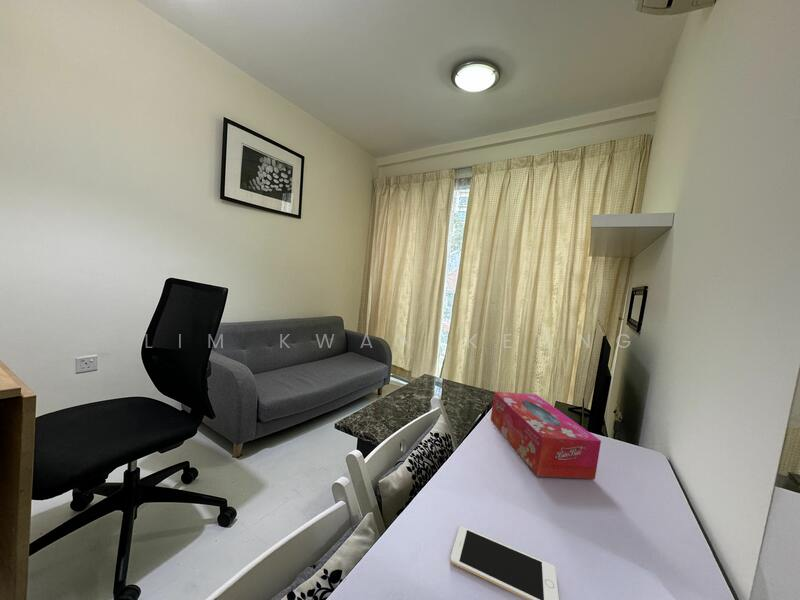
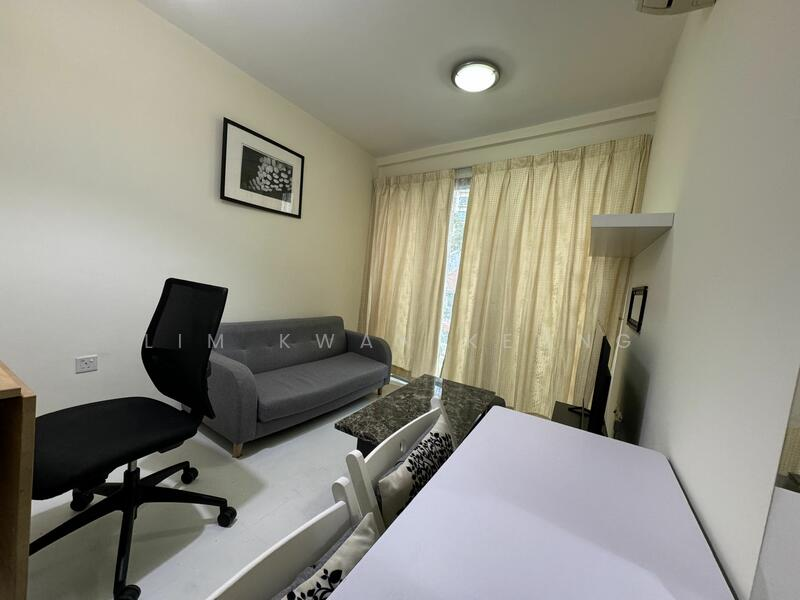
- tissue box (536, 428)
- cell phone (502, 564)
